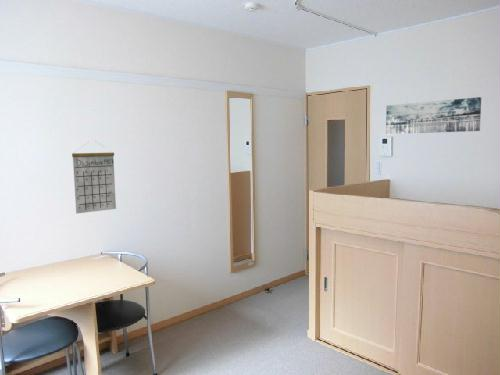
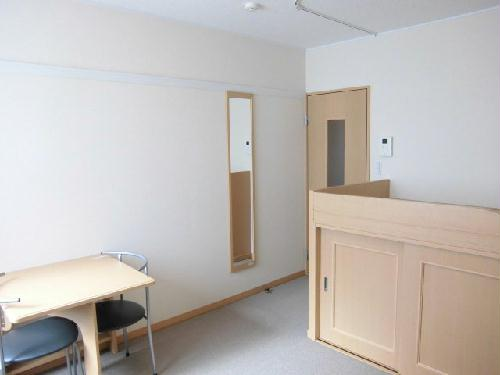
- calendar (94, 175)
- wall art (429, 117)
